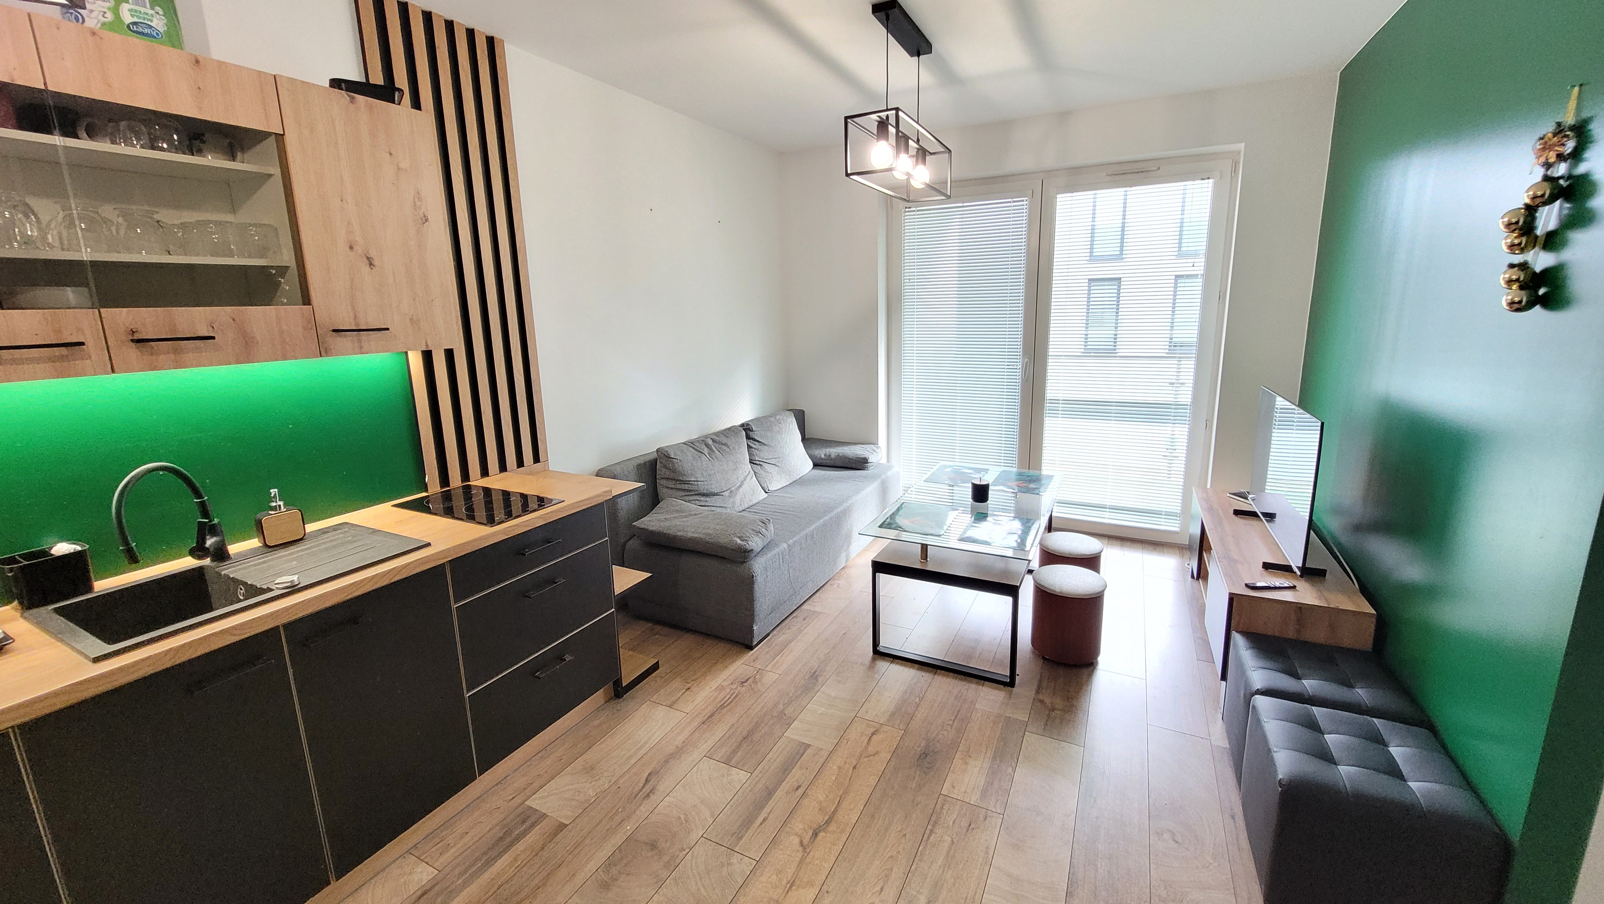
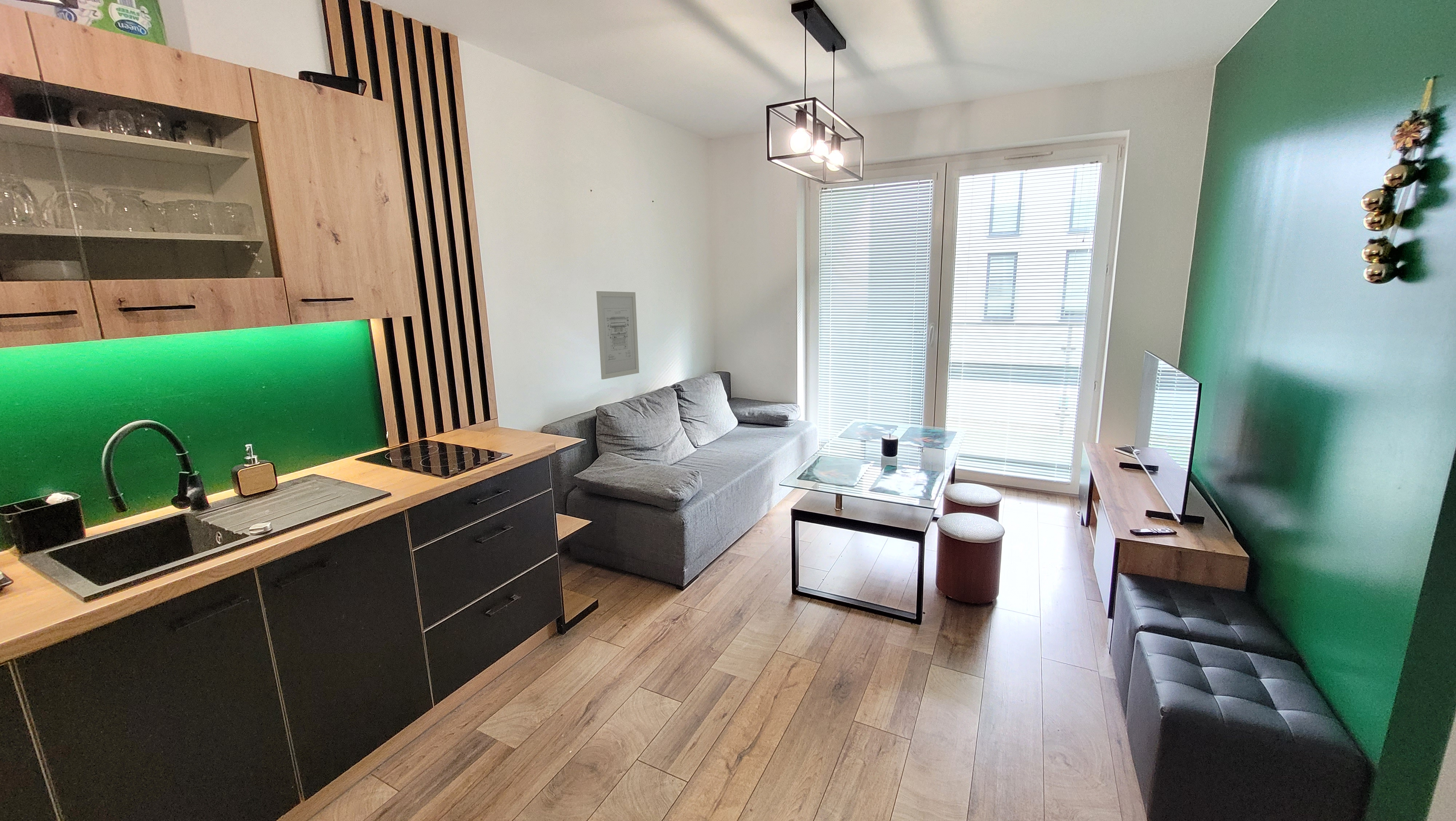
+ wall art (619, 334)
